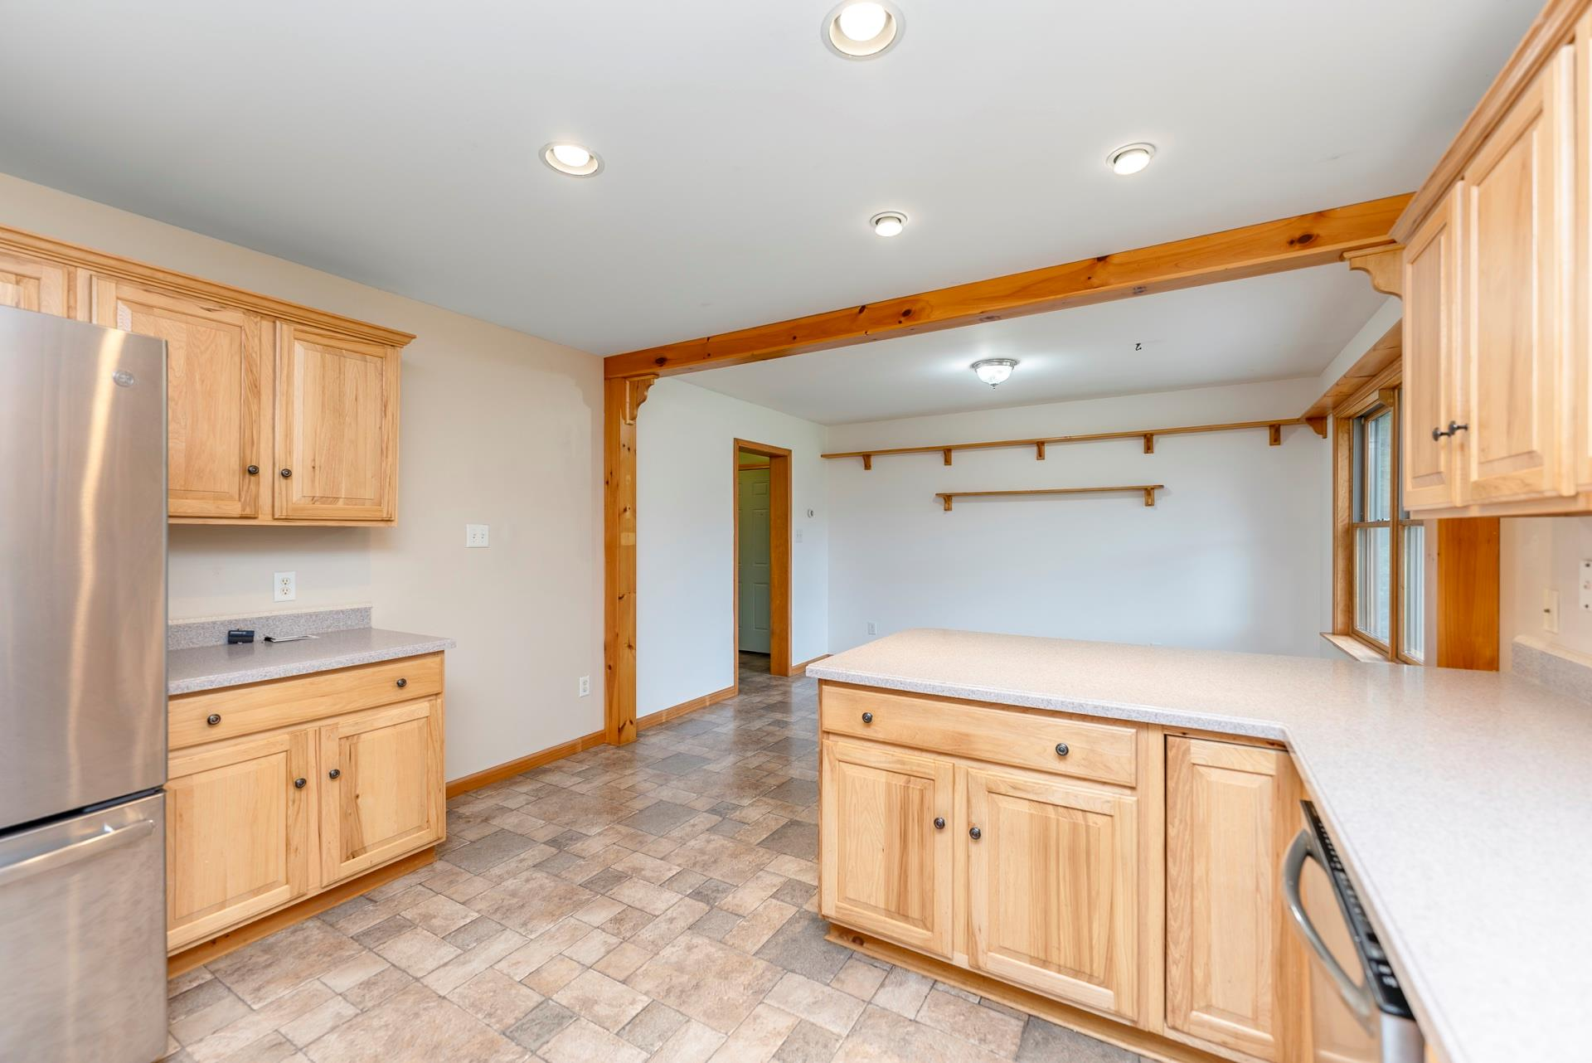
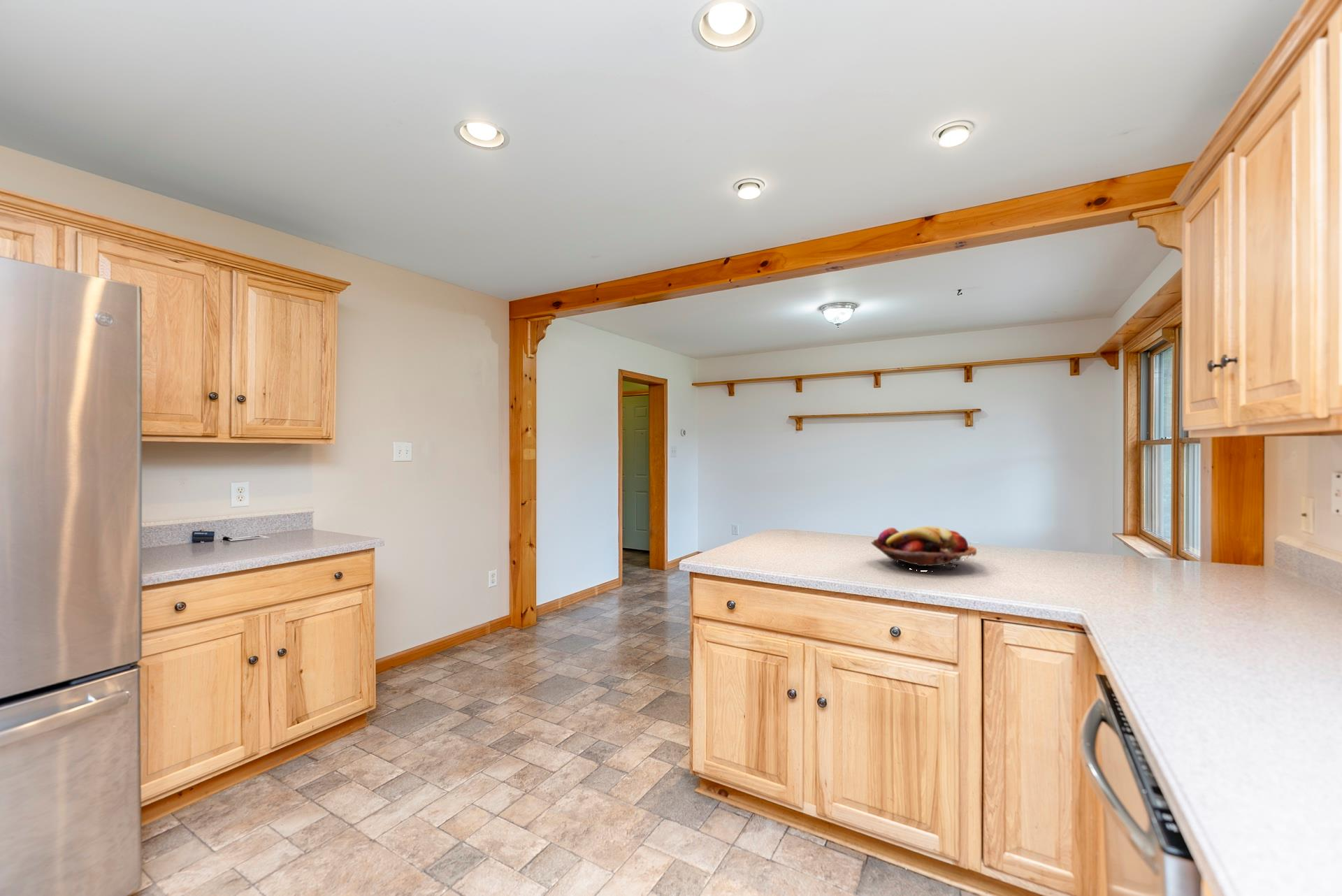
+ fruit basket (925, 545)
